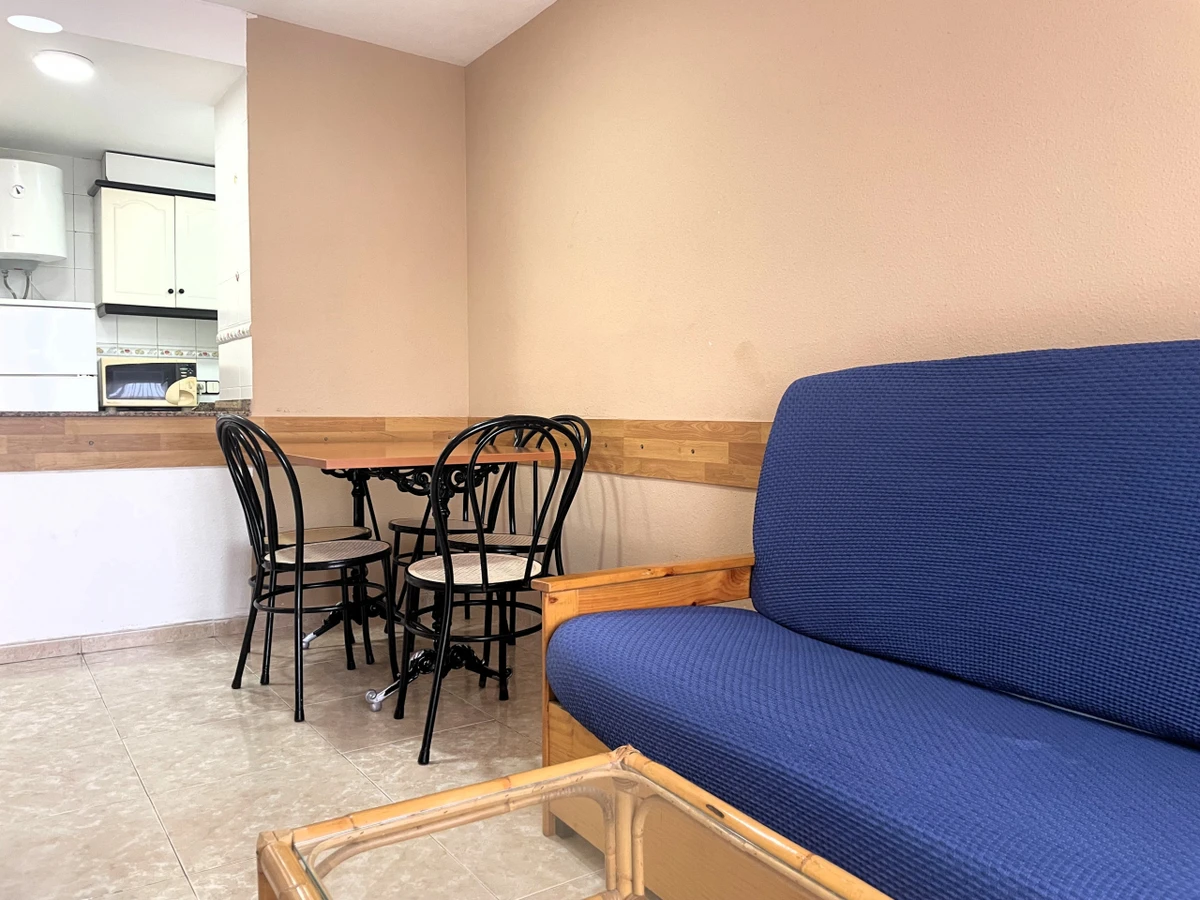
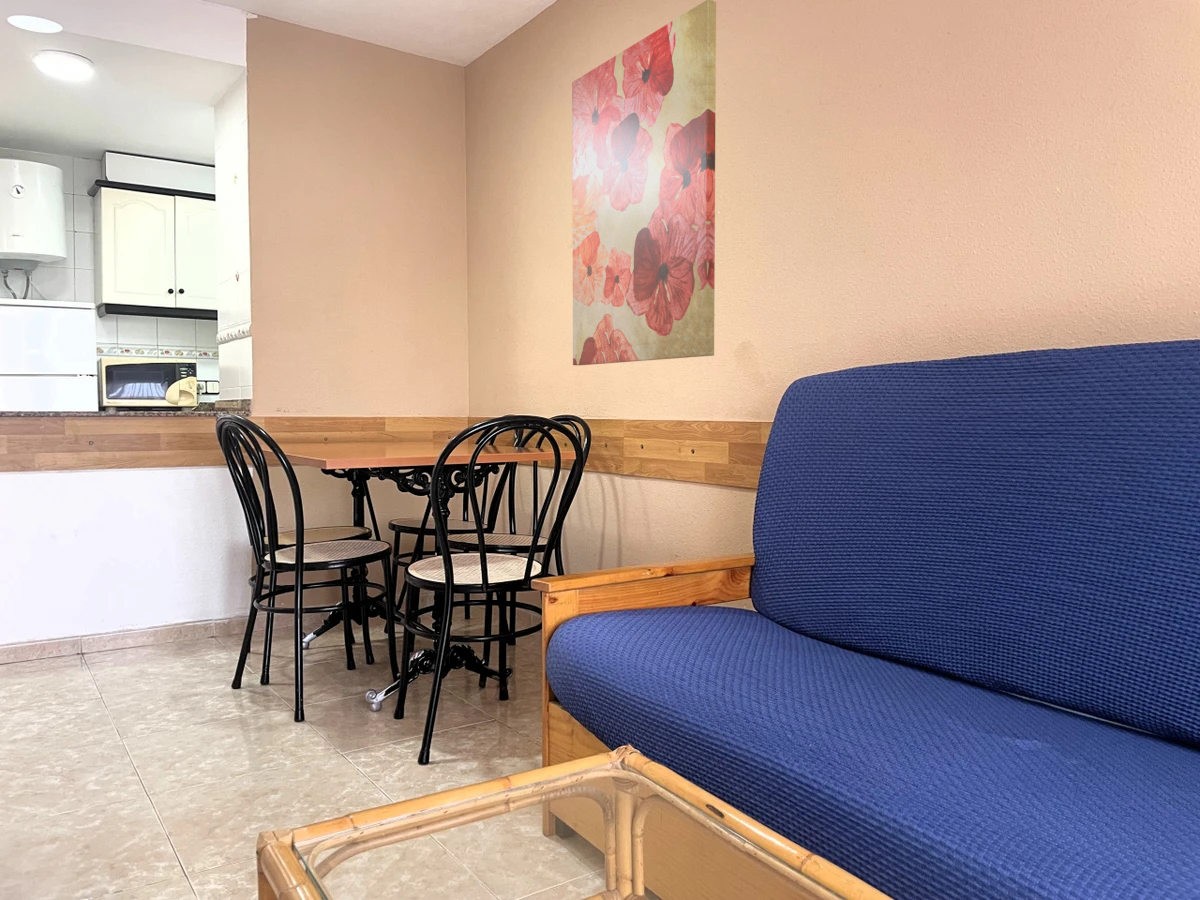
+ wall art (635, 205)
